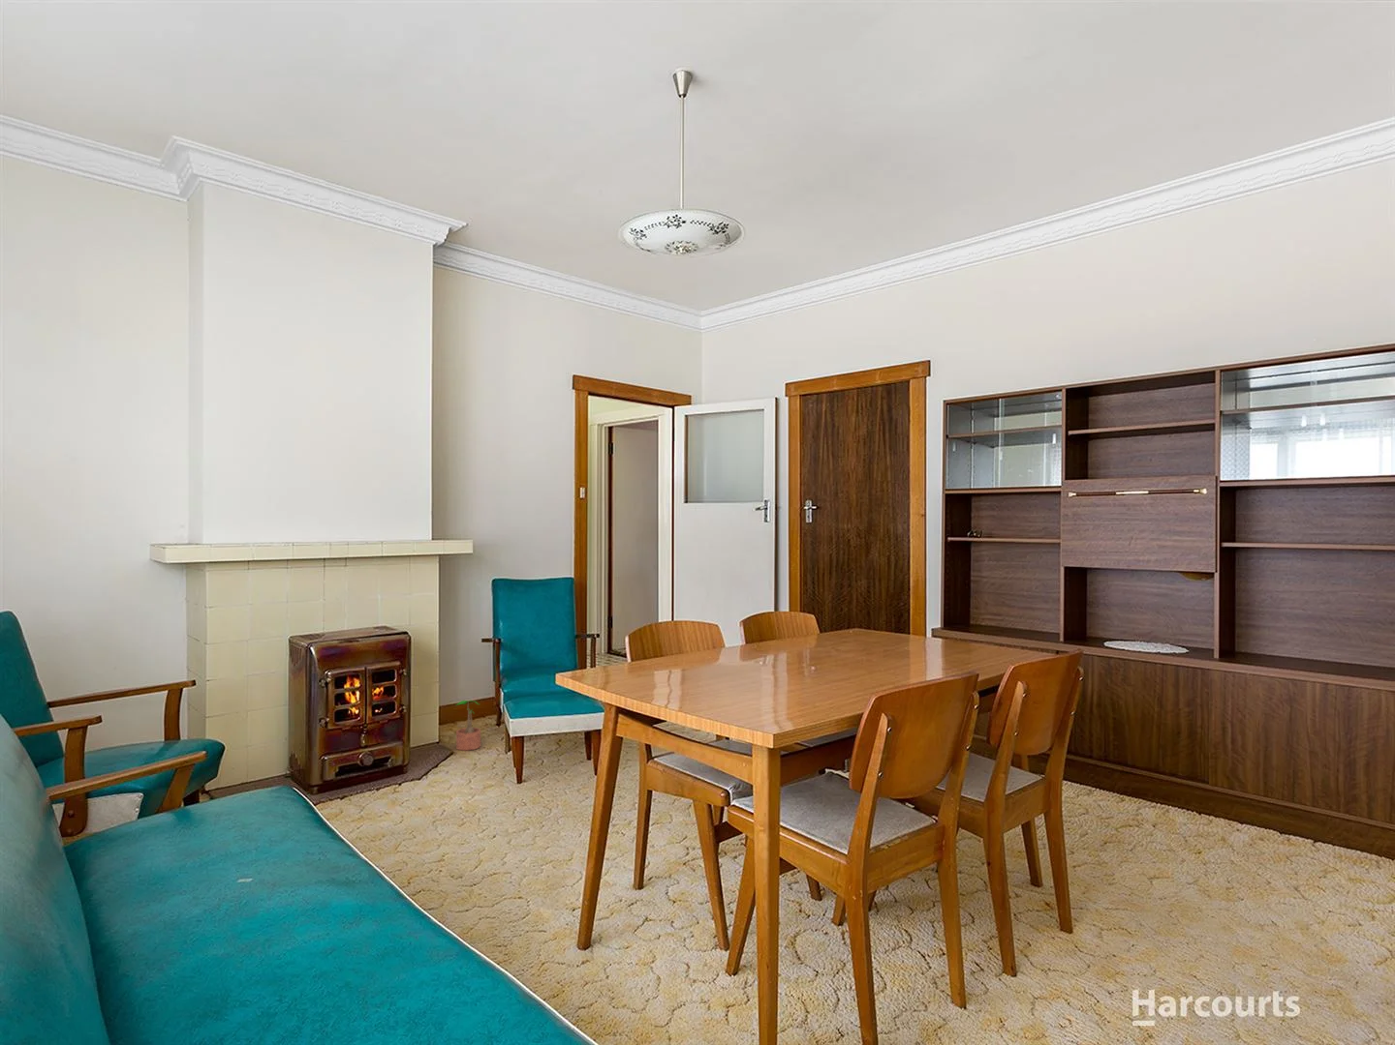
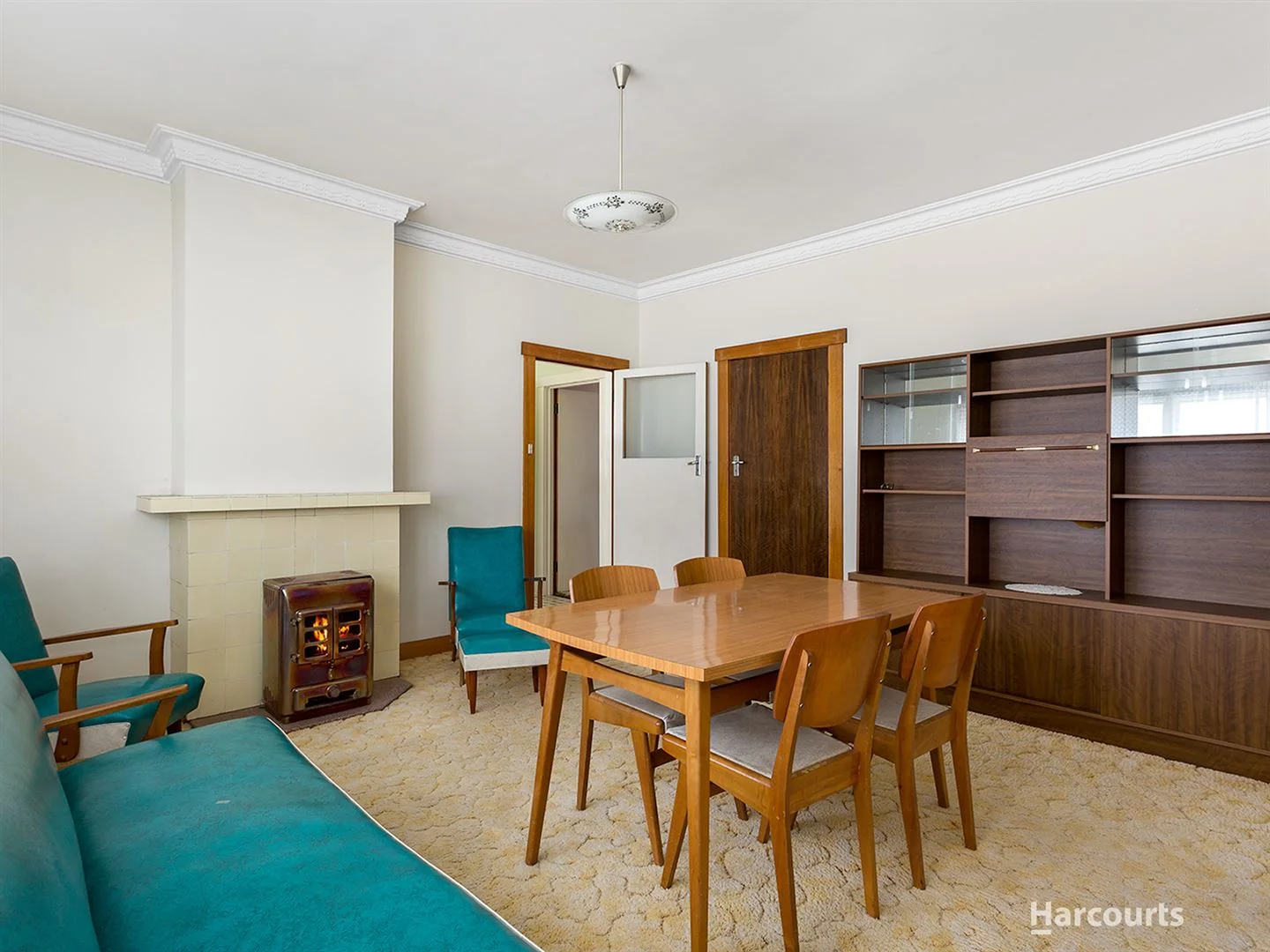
- potted plant (468, 722)
